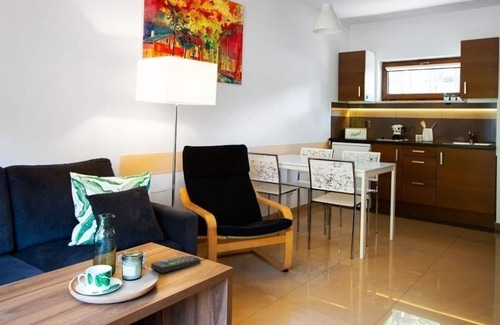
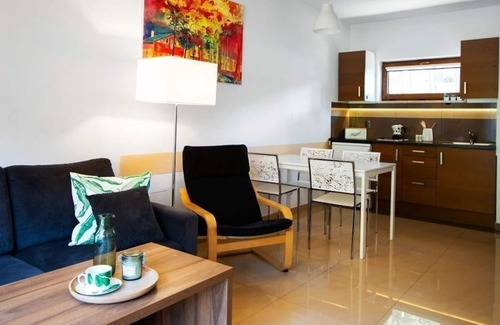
- remote control (176, 263)
